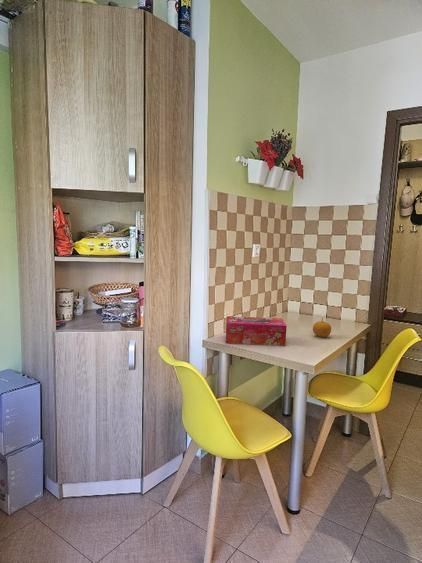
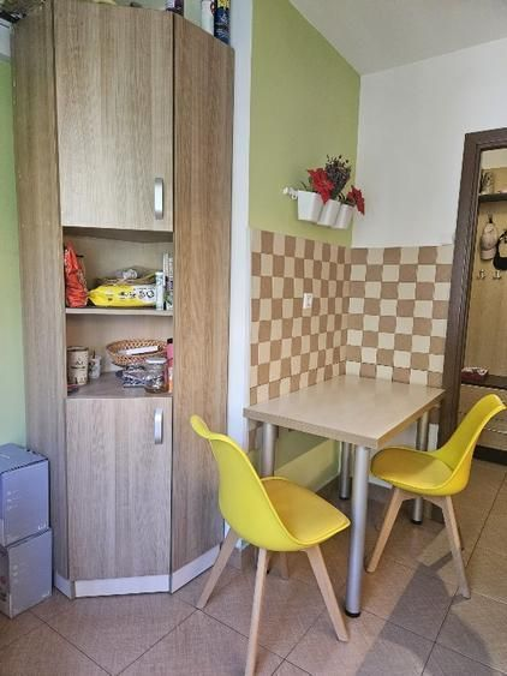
- fruit (322, 327)
- tissue box (254, 330)
